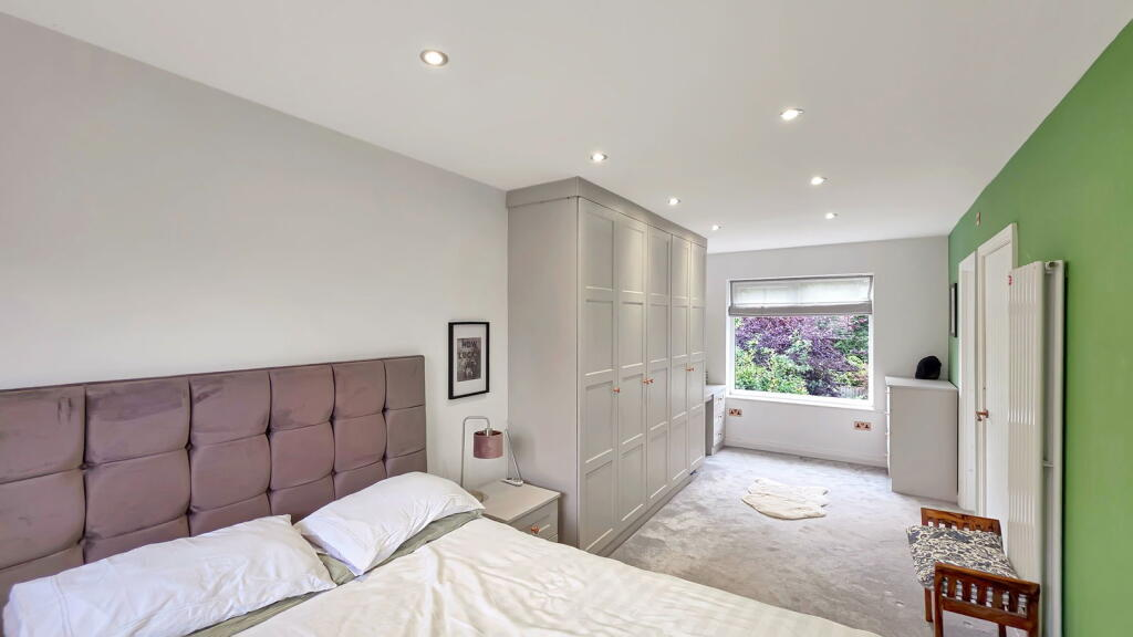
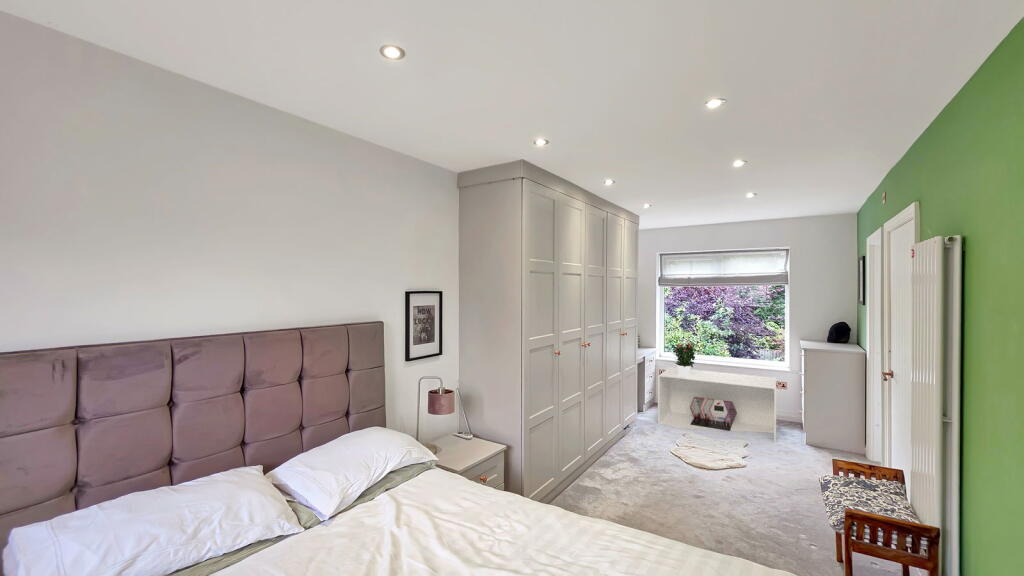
+ potted flower (684, 359)
+ storage bench (716, 401)
